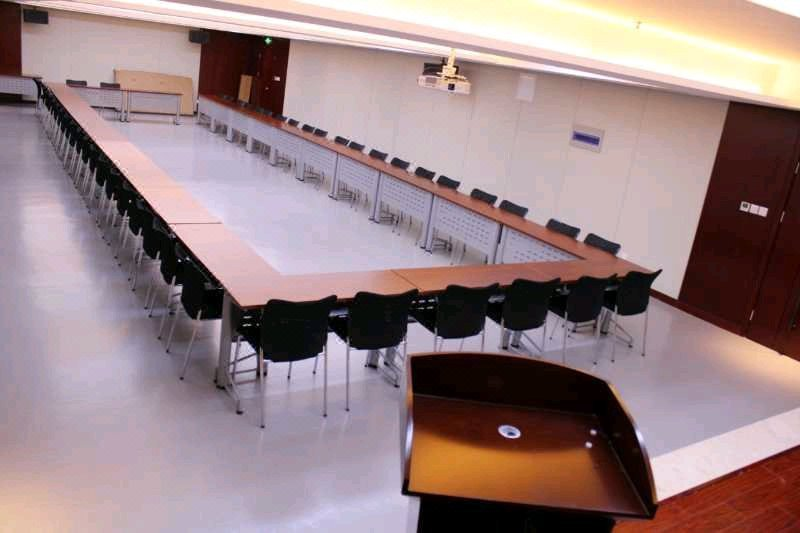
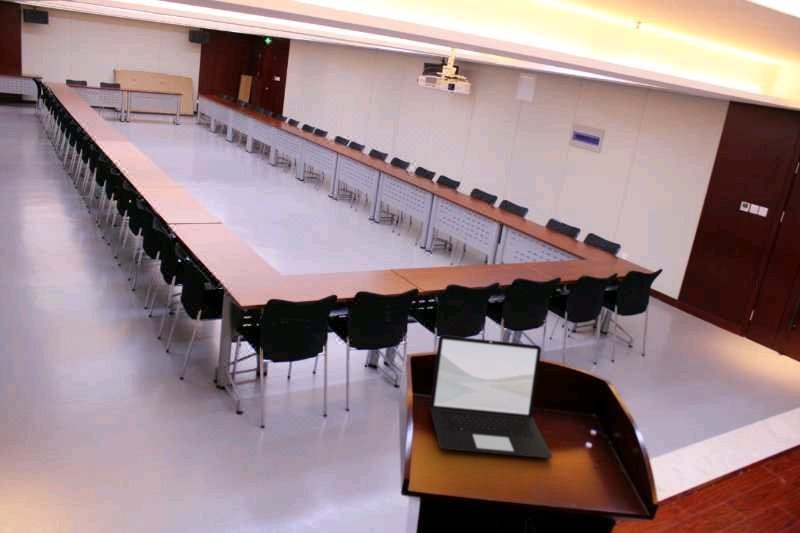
+ laptop (493, 394)
